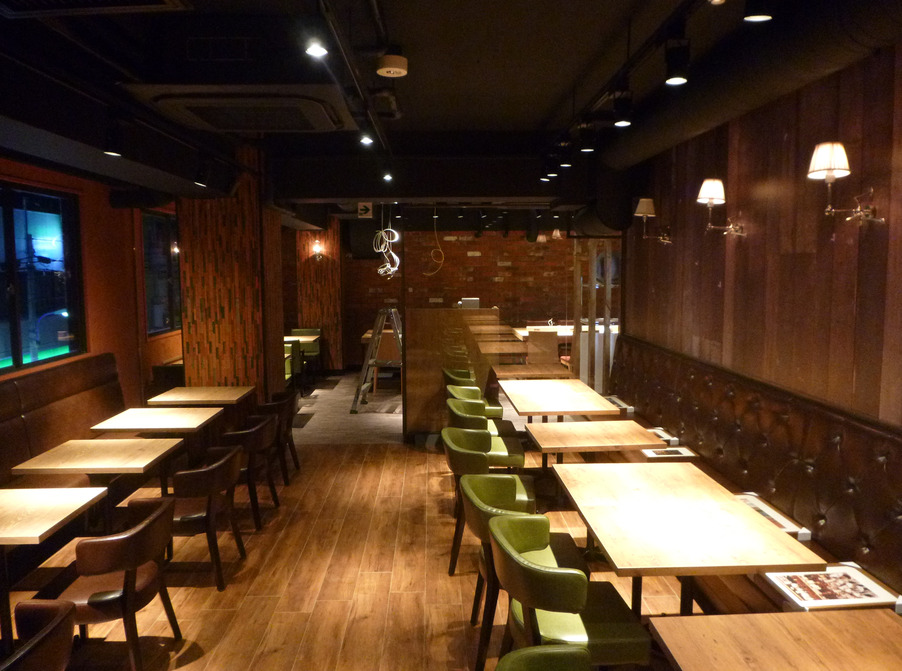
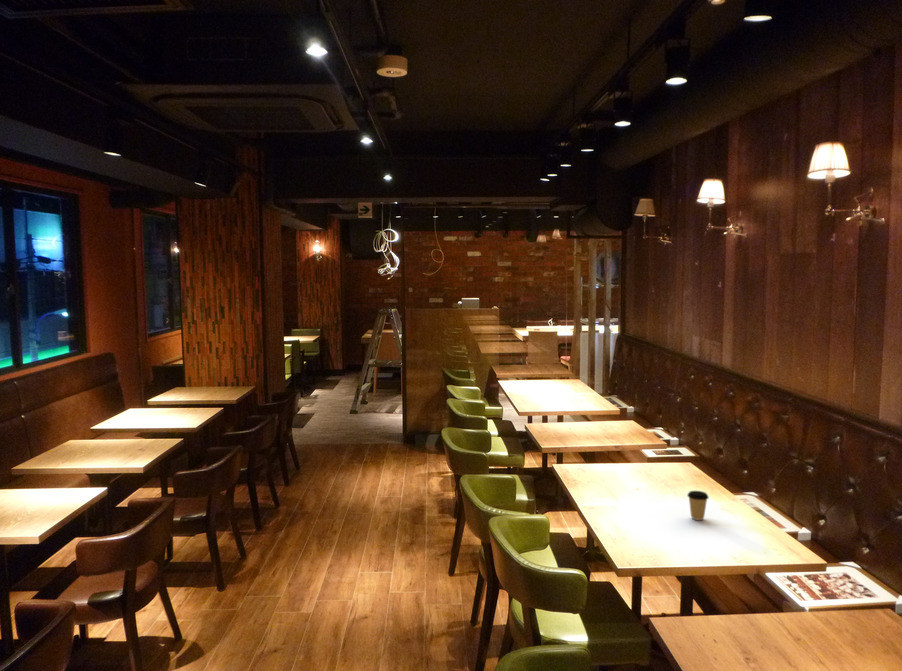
+ coffee cup (697, 505)
